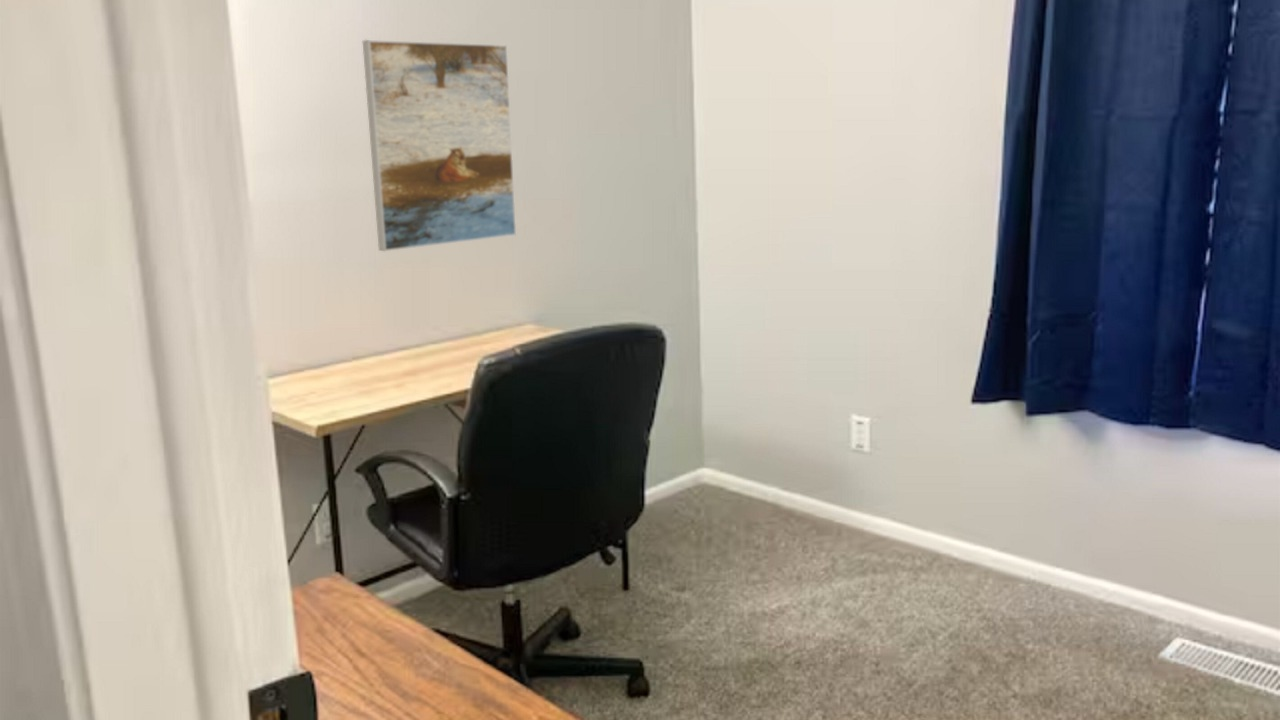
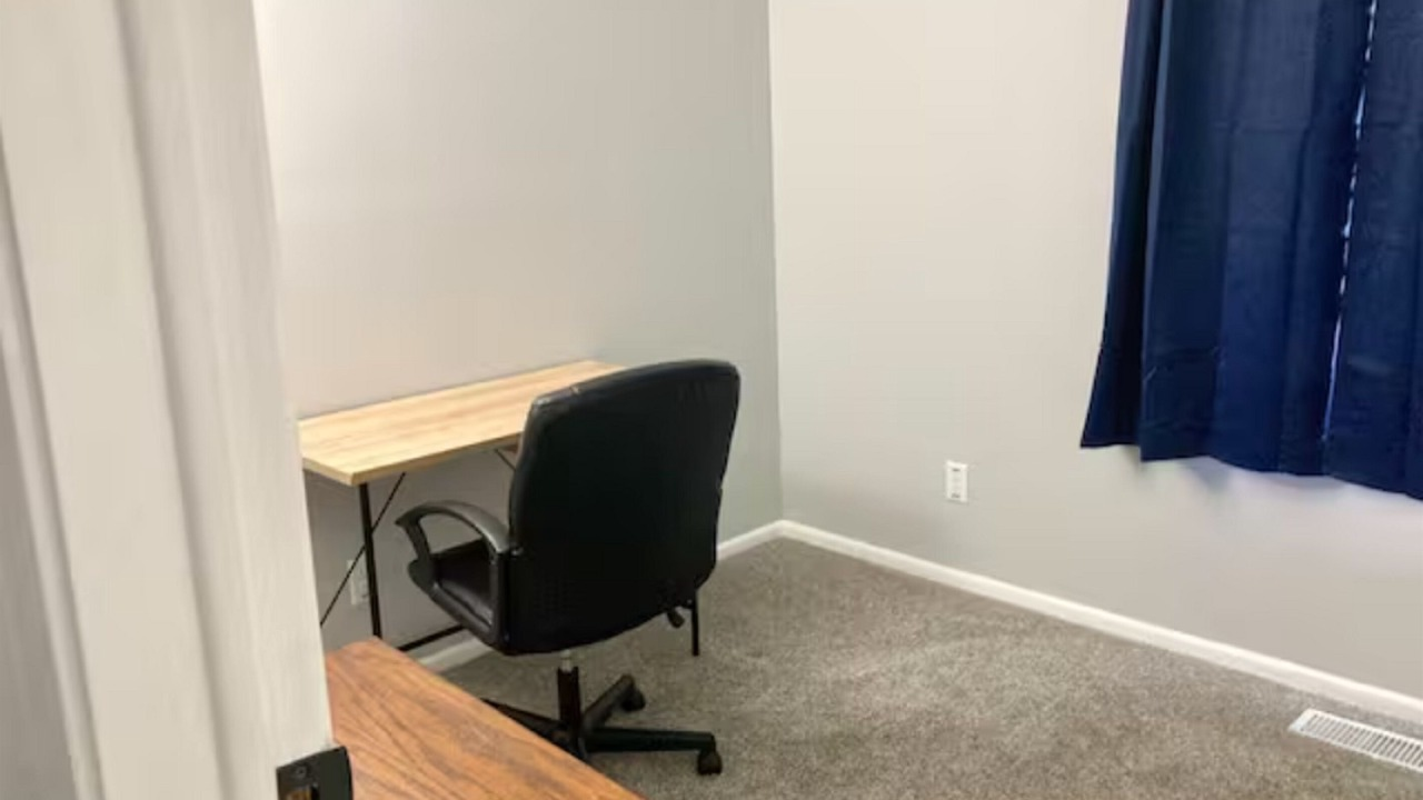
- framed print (444, 144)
